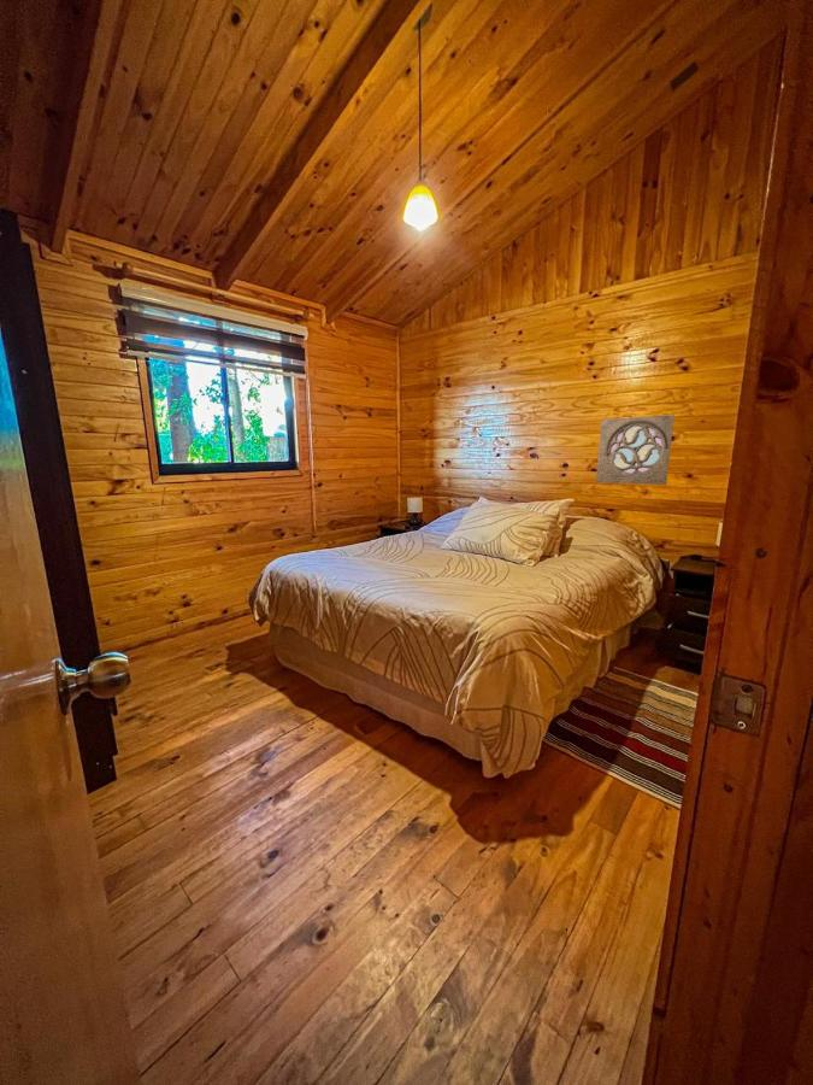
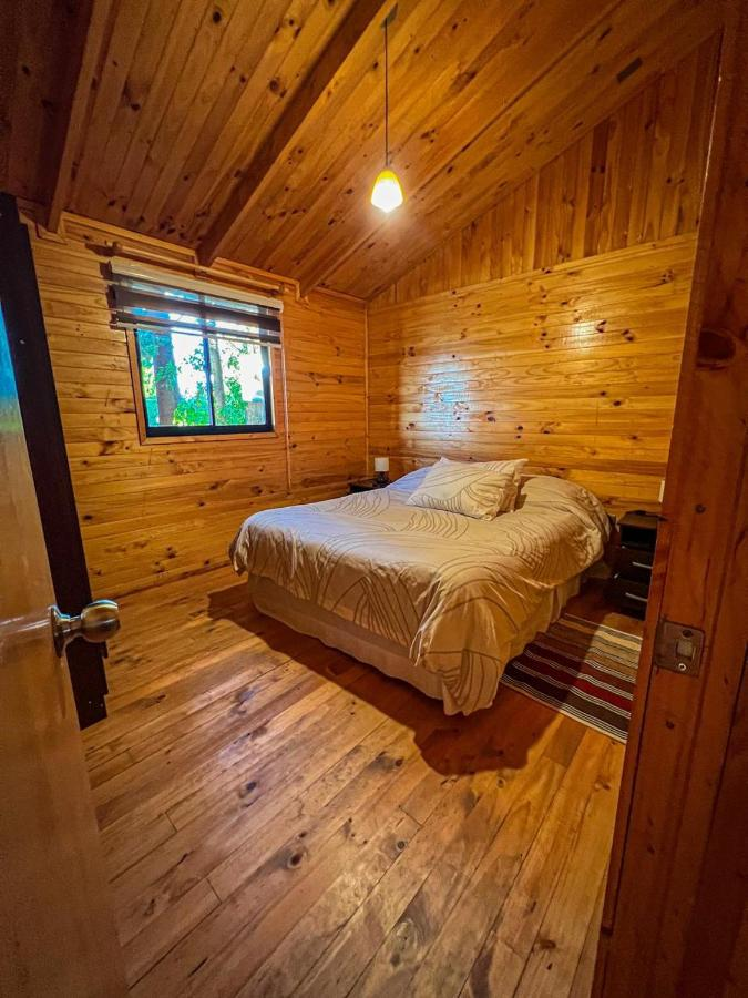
- wall ornament (632, 451)
